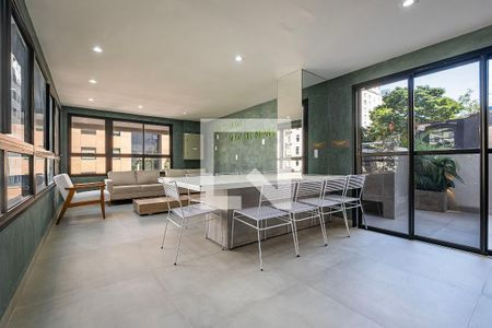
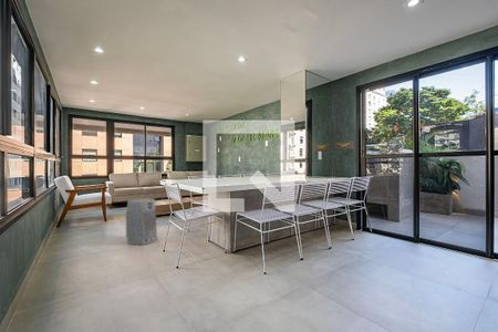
+ air purifier (141, 220)
